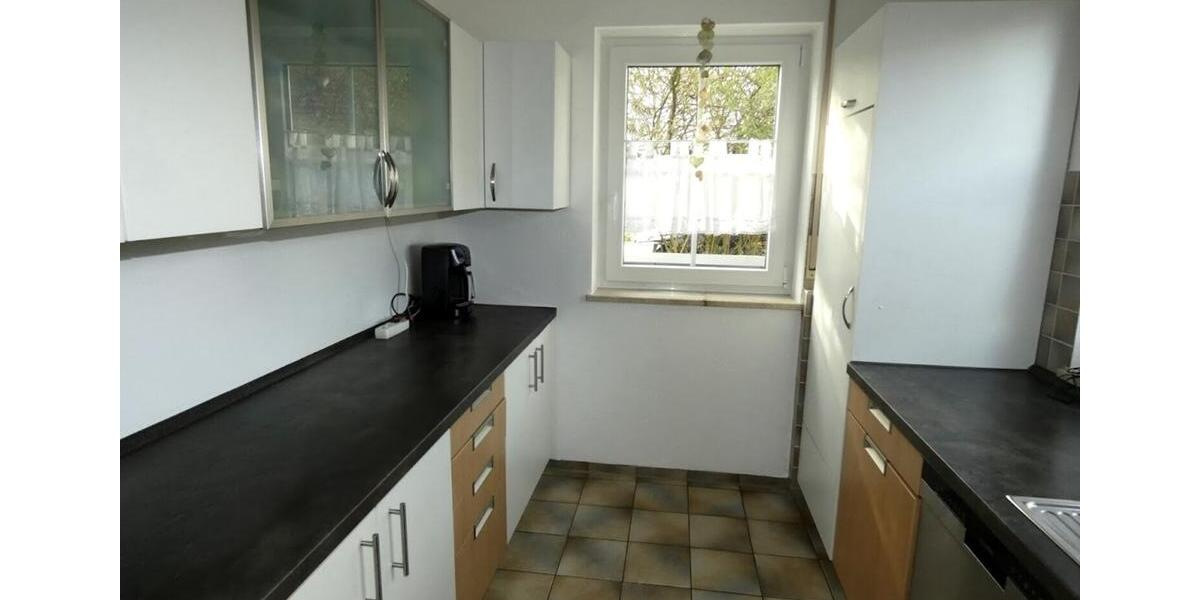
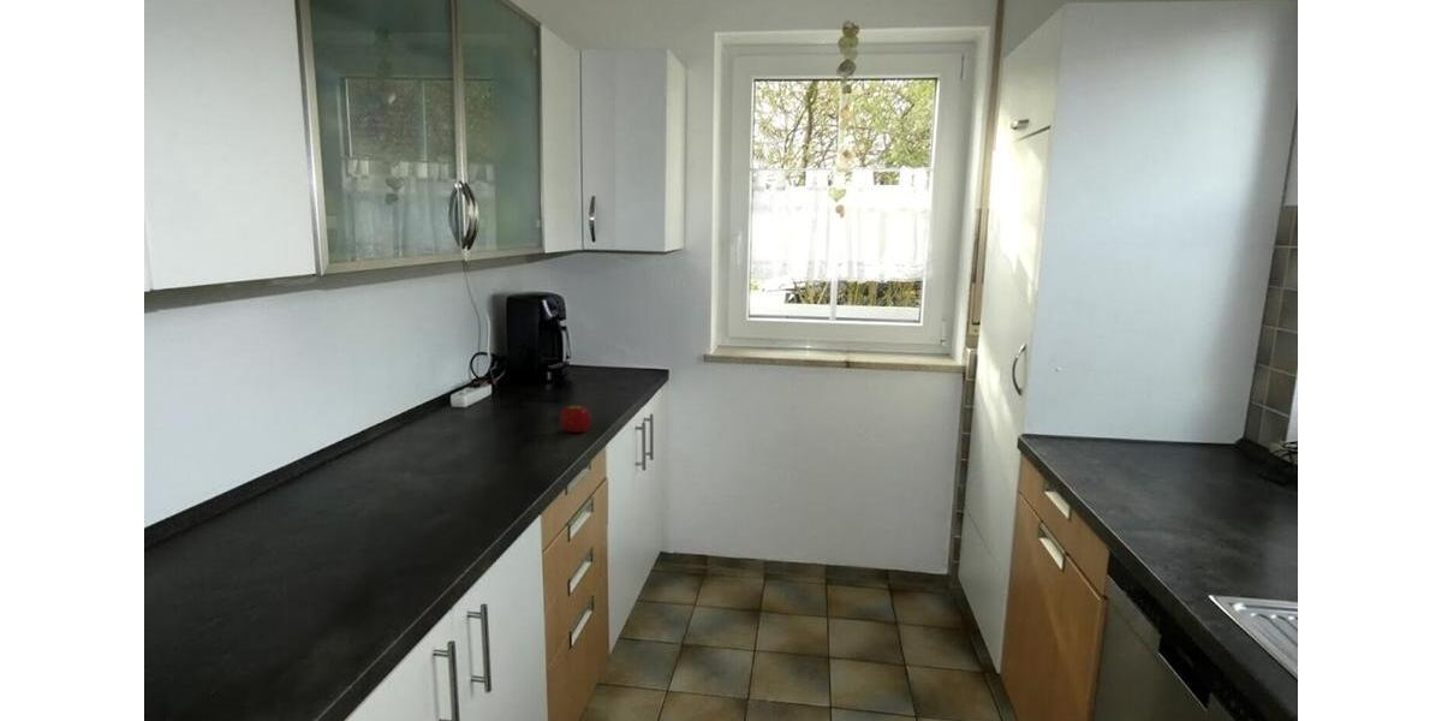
+ fruit (576, 417)
